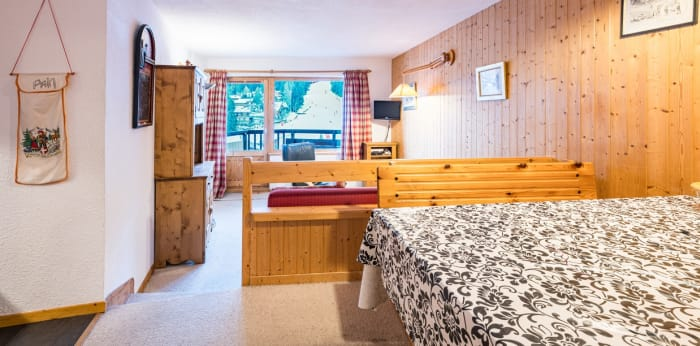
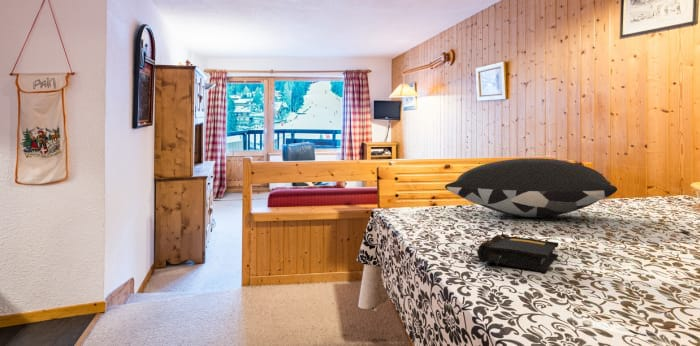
+ pillow (533, 187)
+ book (516, 250)
